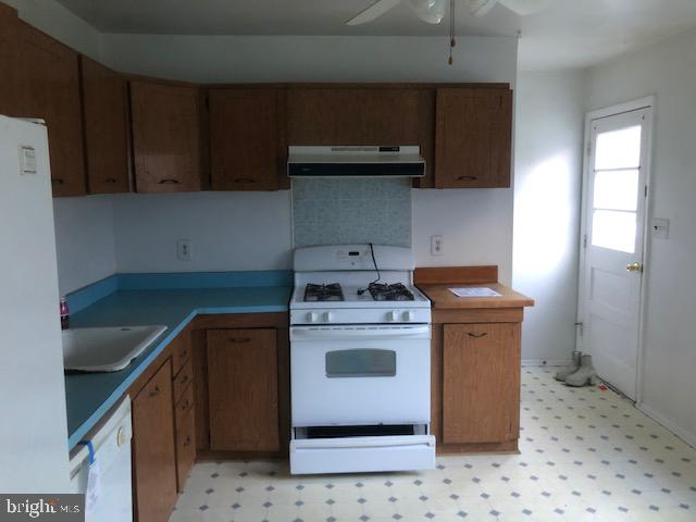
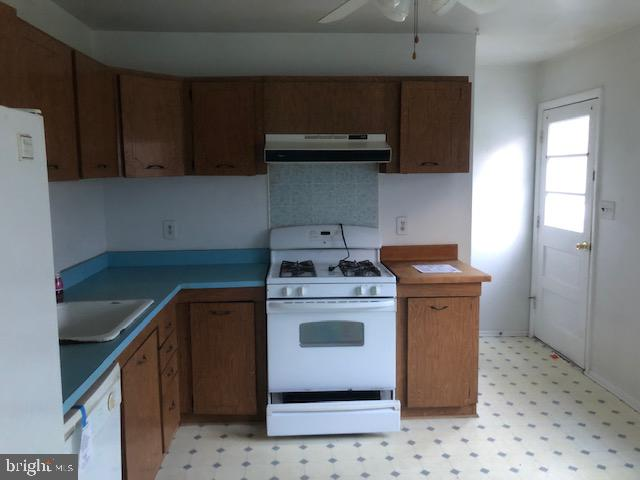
- boots (575, 368)
